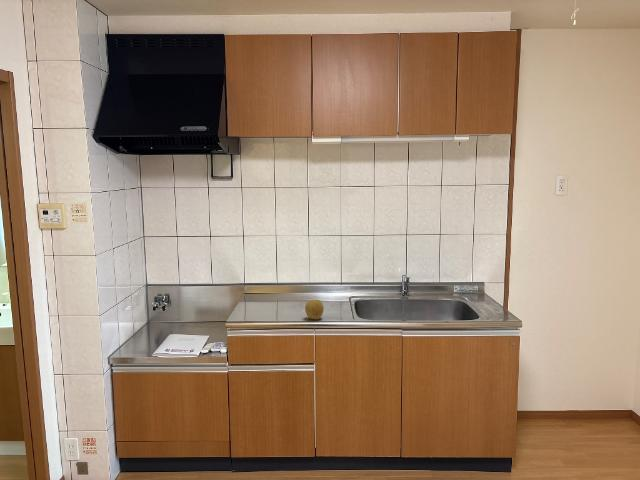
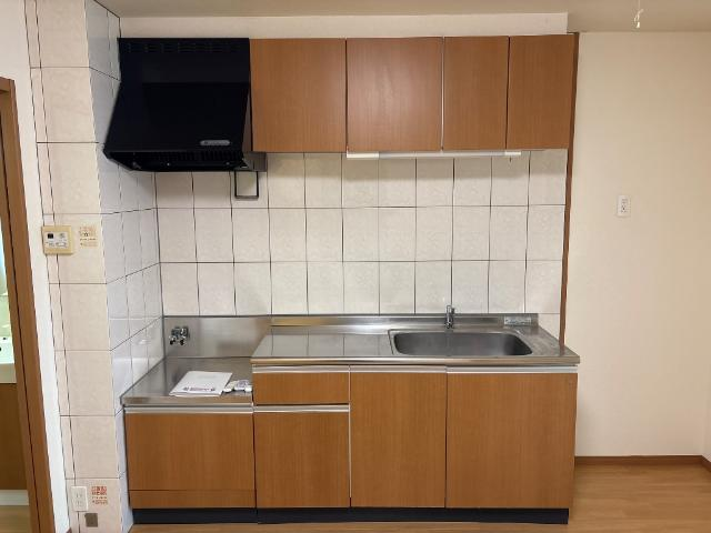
- fruit (314, 309)
